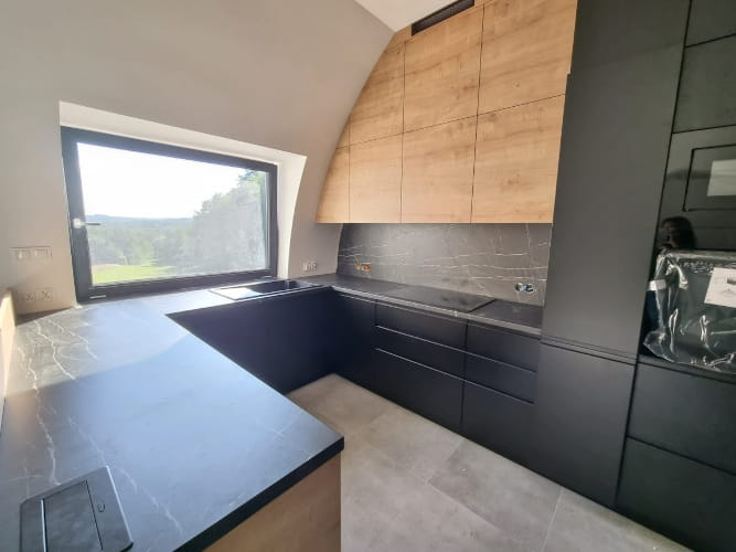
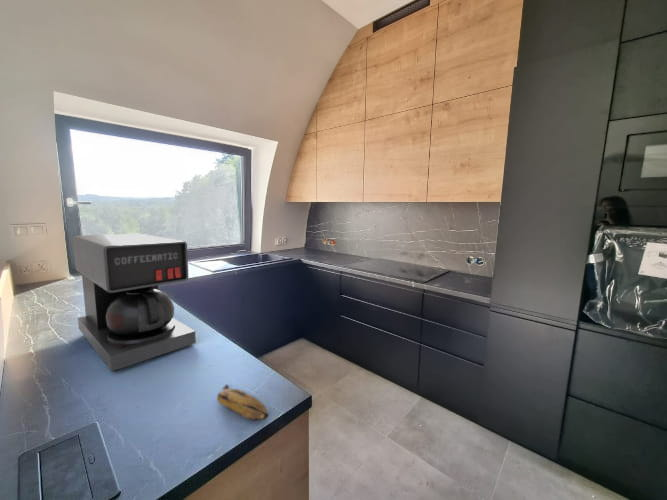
+ banana (237, 399)
+ coffee maker (130, 290)
